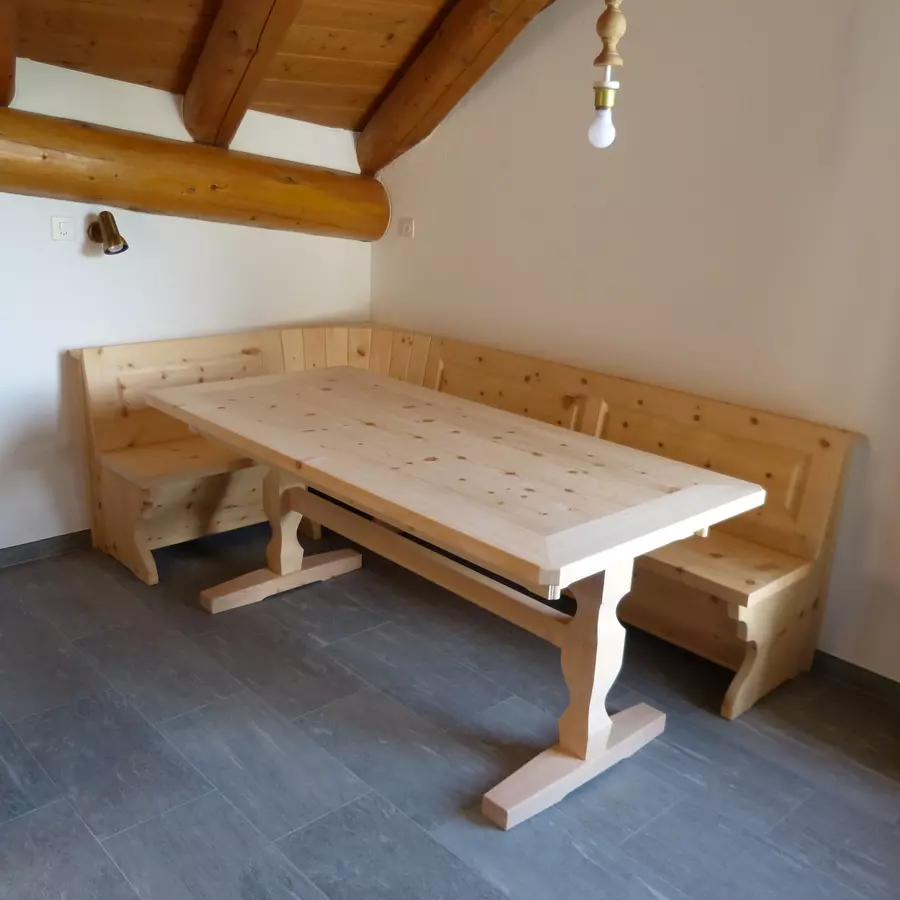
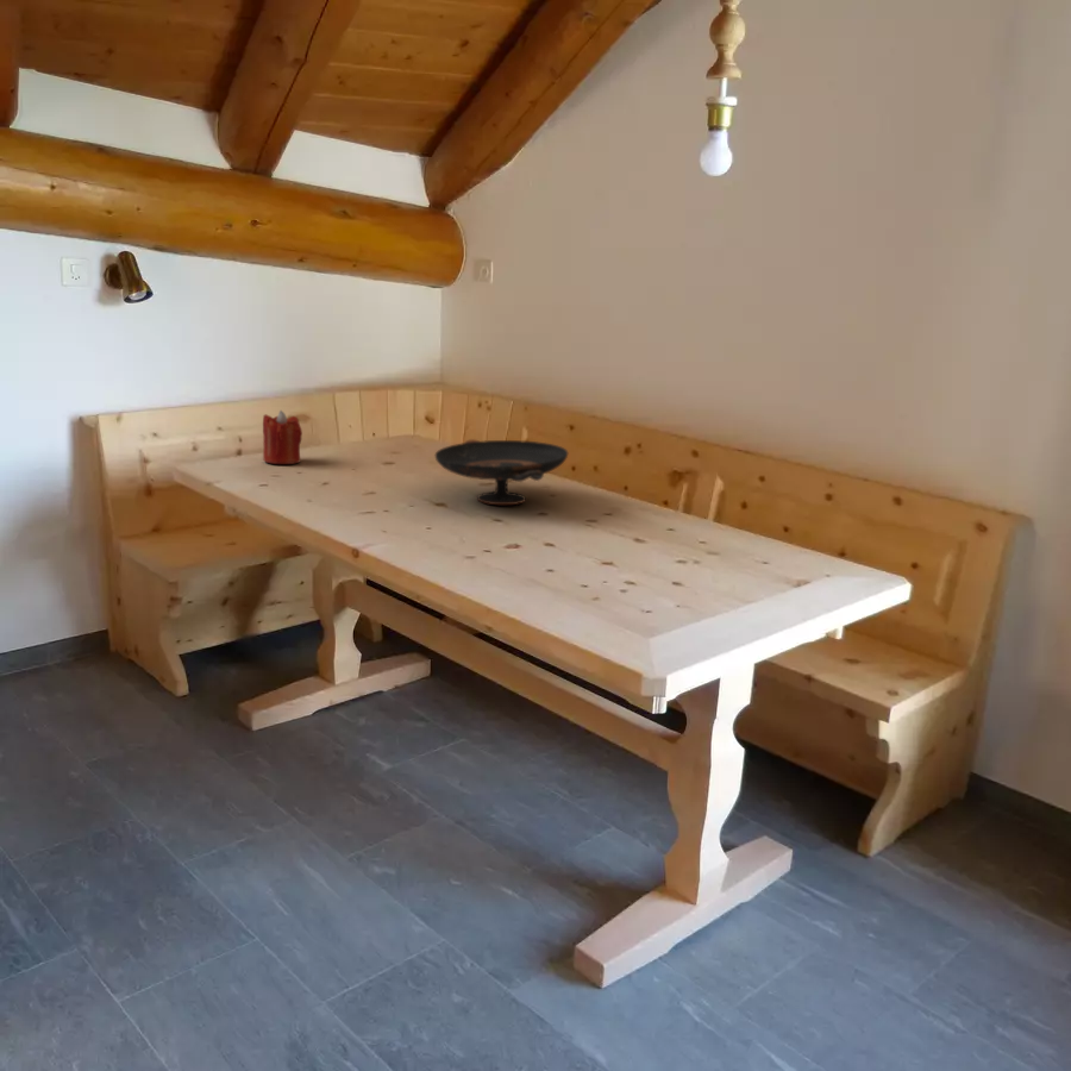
+ candle (281, 436)
+ decorative bowl (500, 475)
